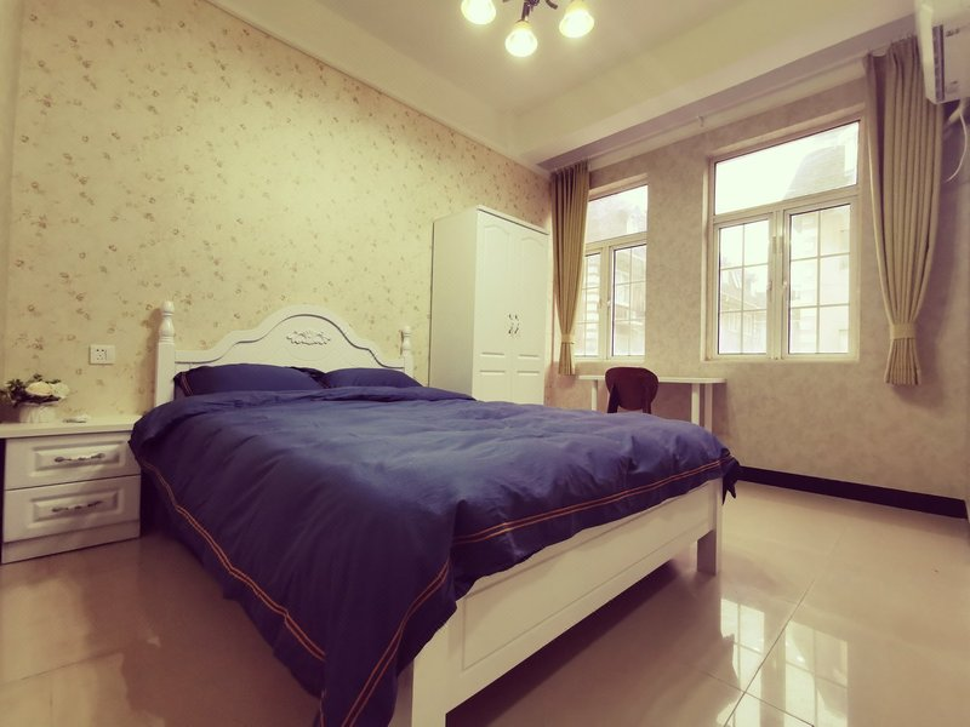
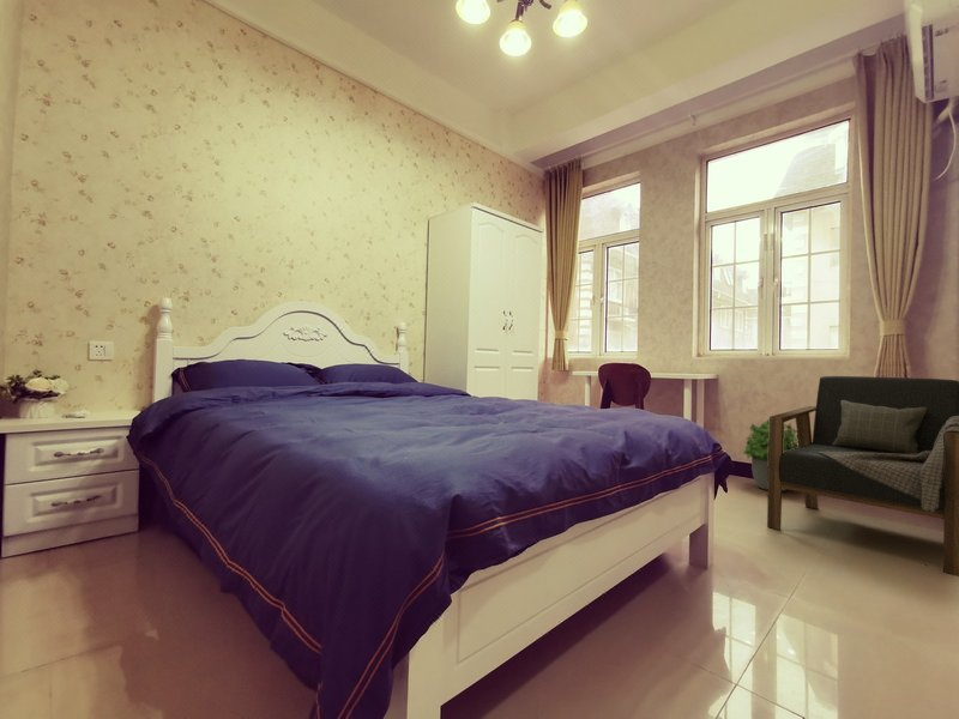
+ armchair (882, 457)
+ potted plant (767, 453)
